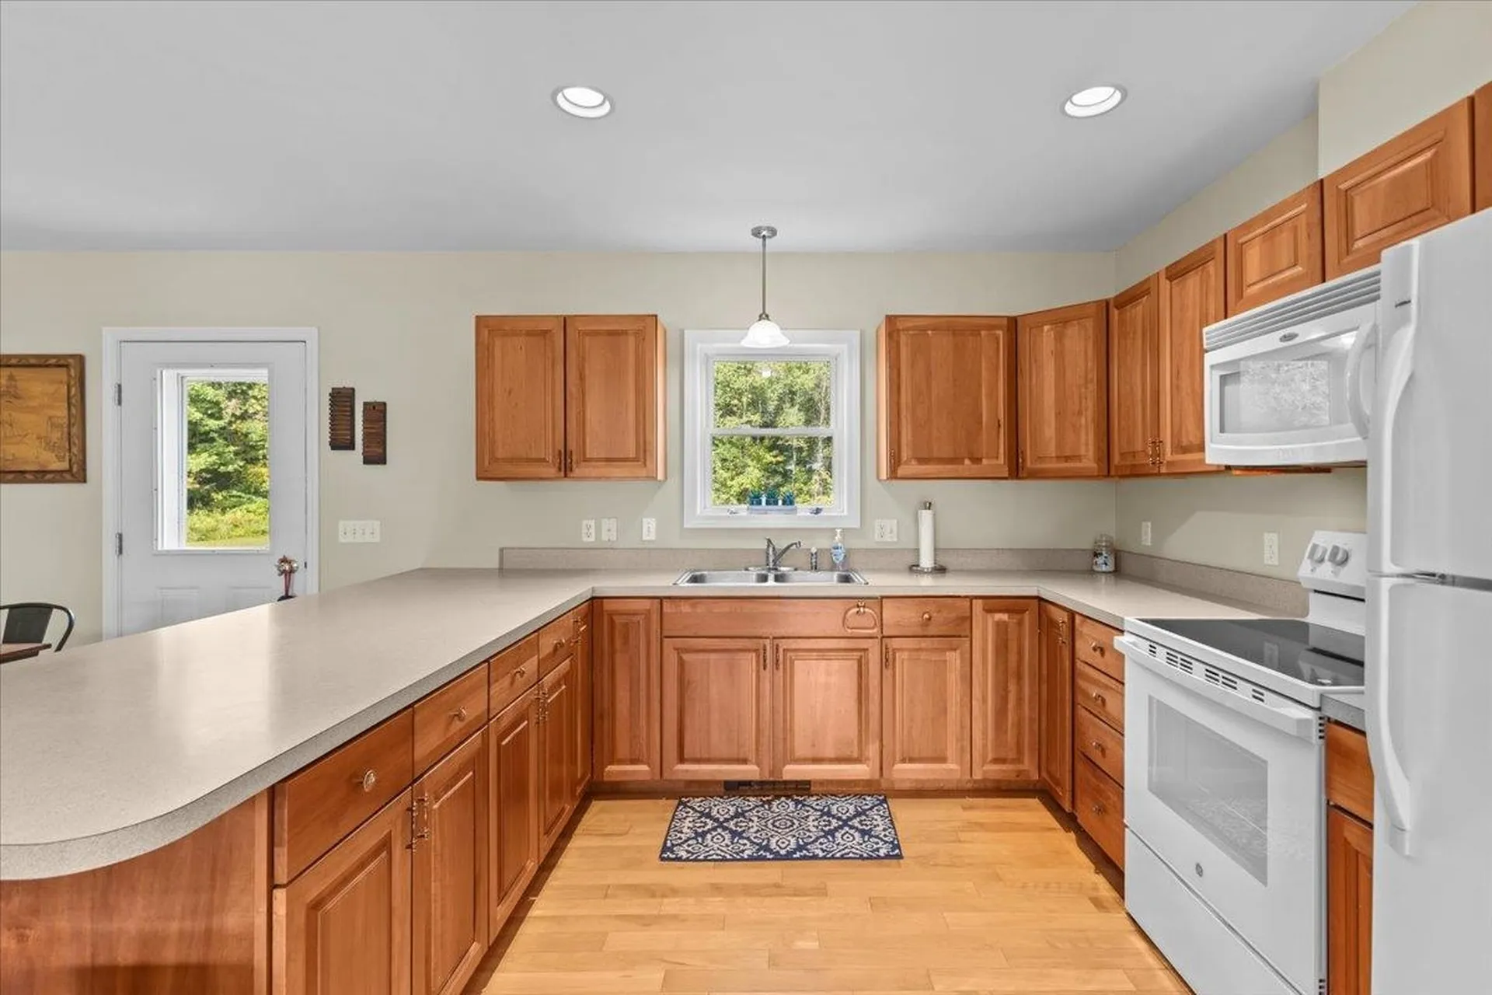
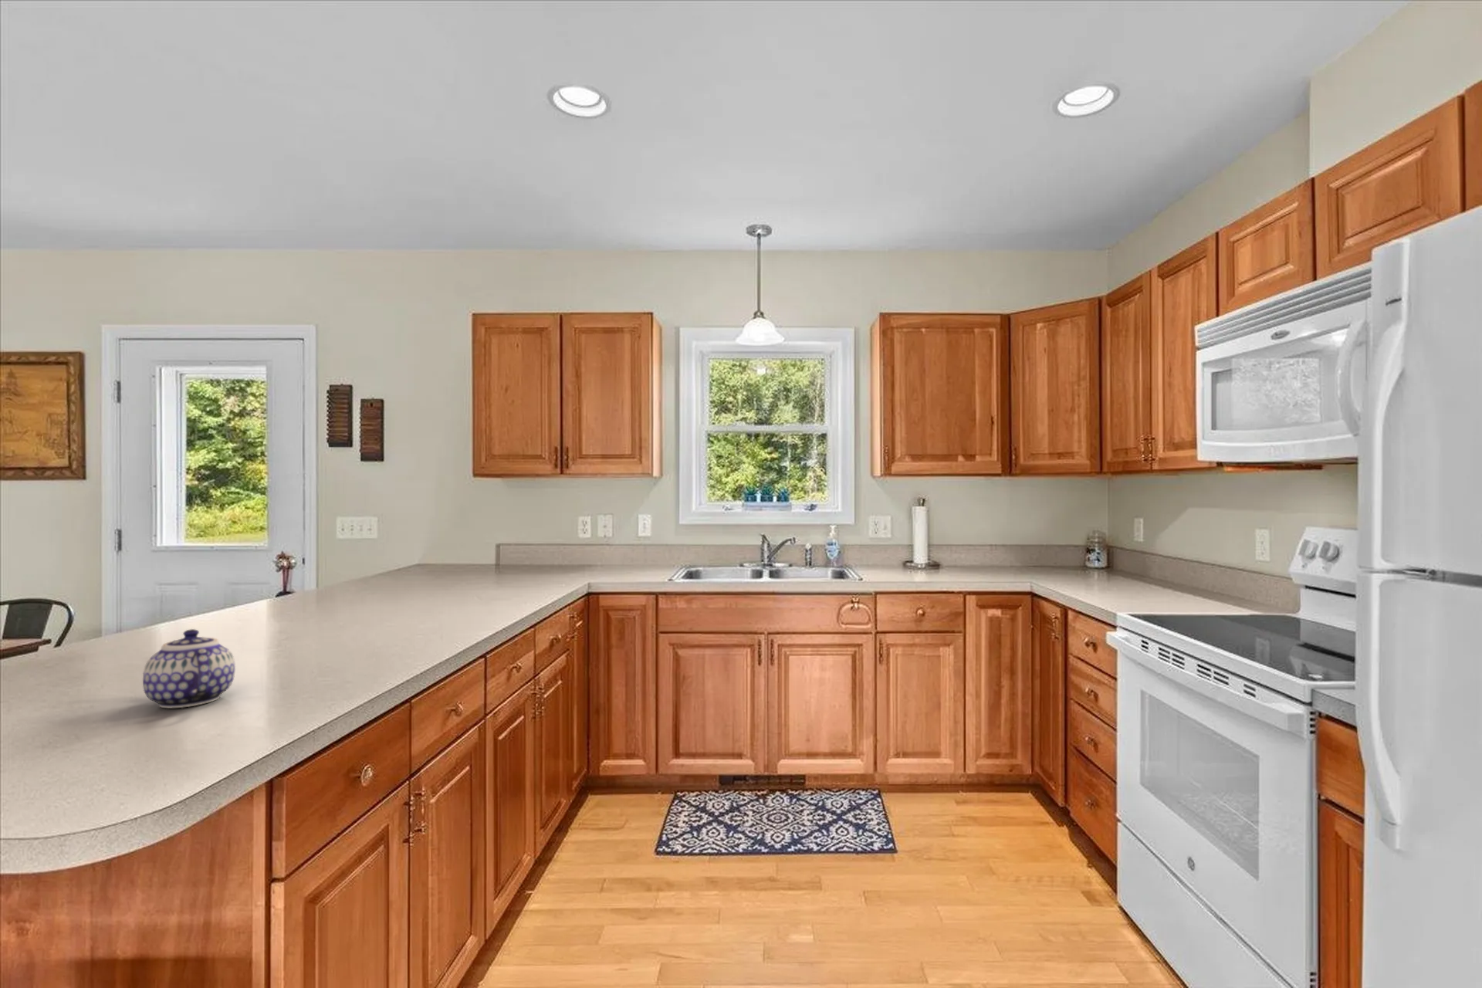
+ teapot (190, 665)
